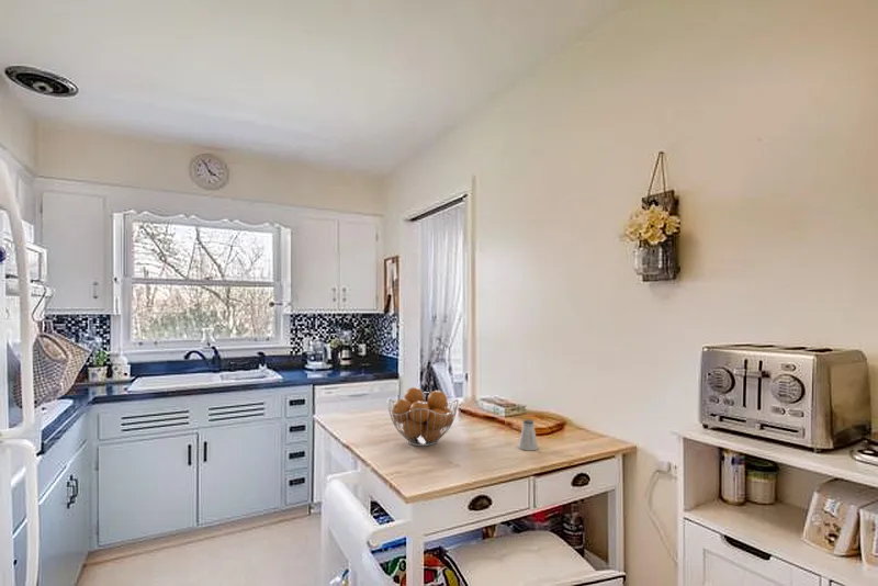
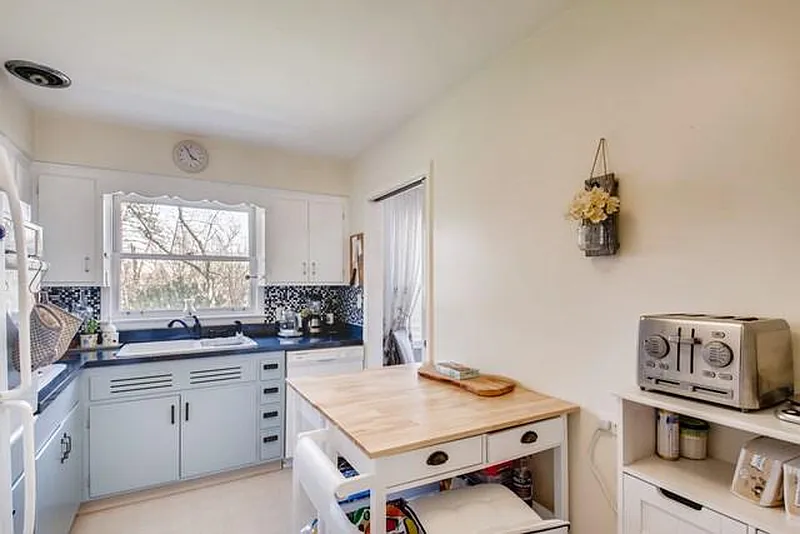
- saltshaker (528, 433)
- fruit basket (423, 415)
